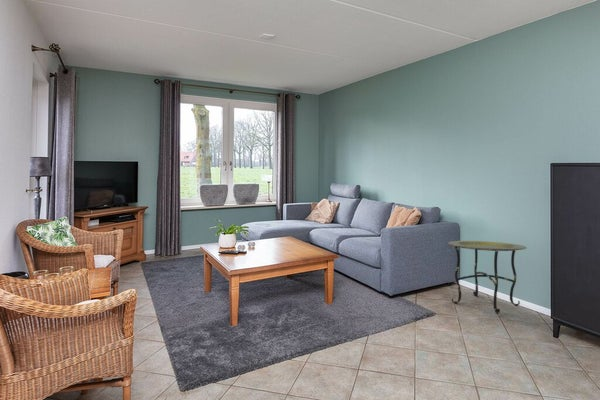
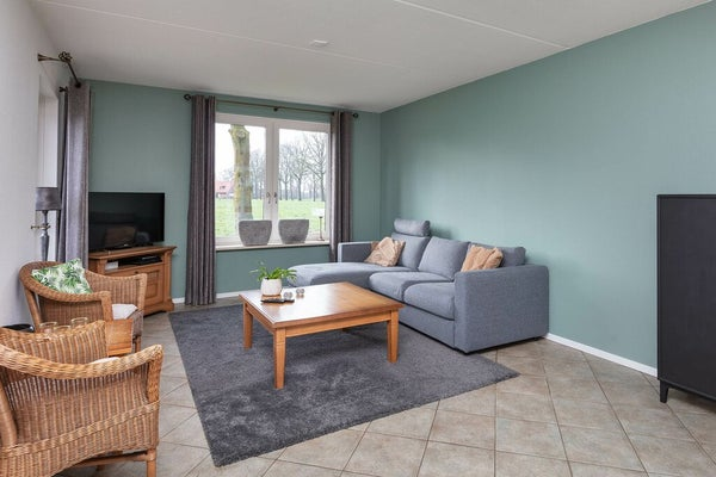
- side table (485, 274)
